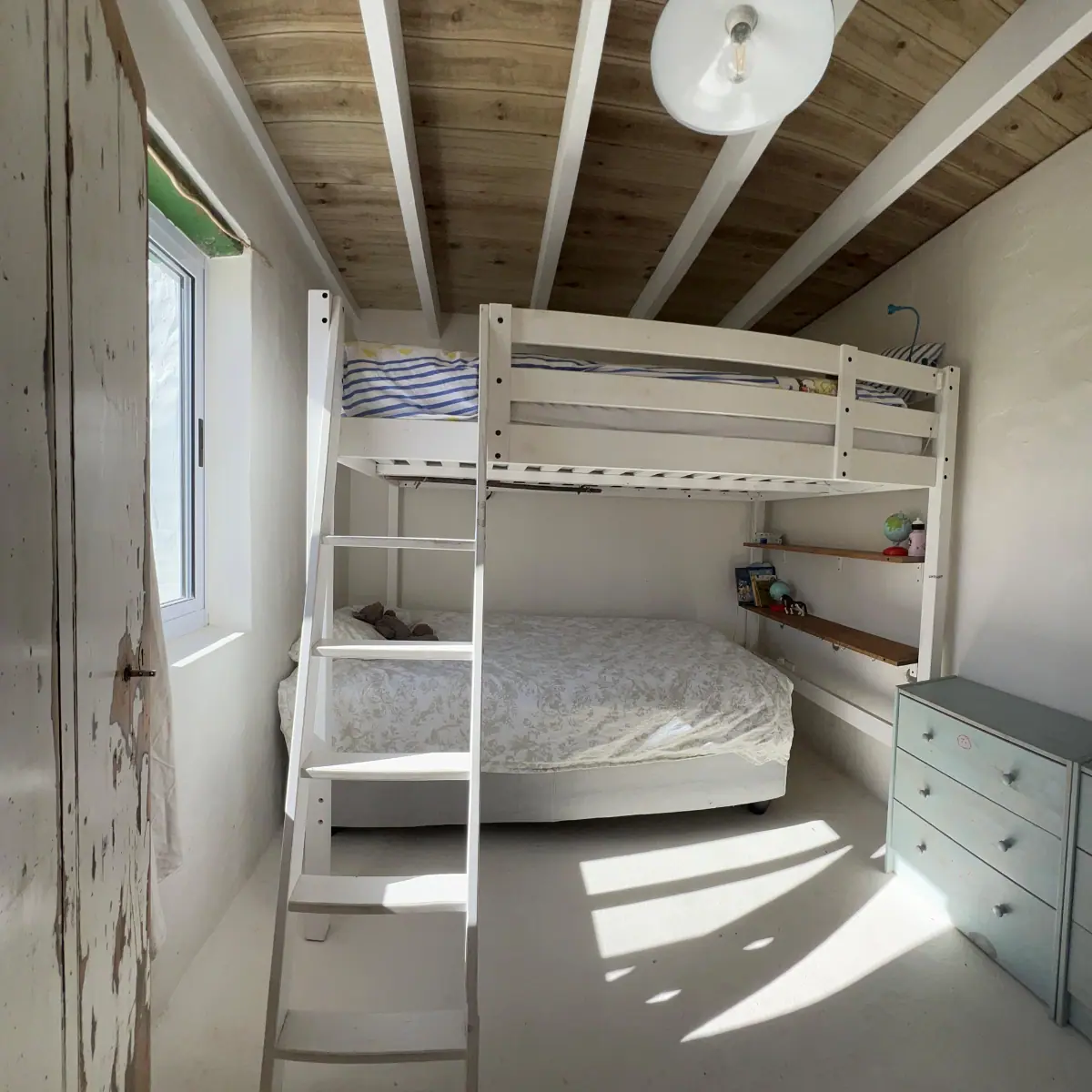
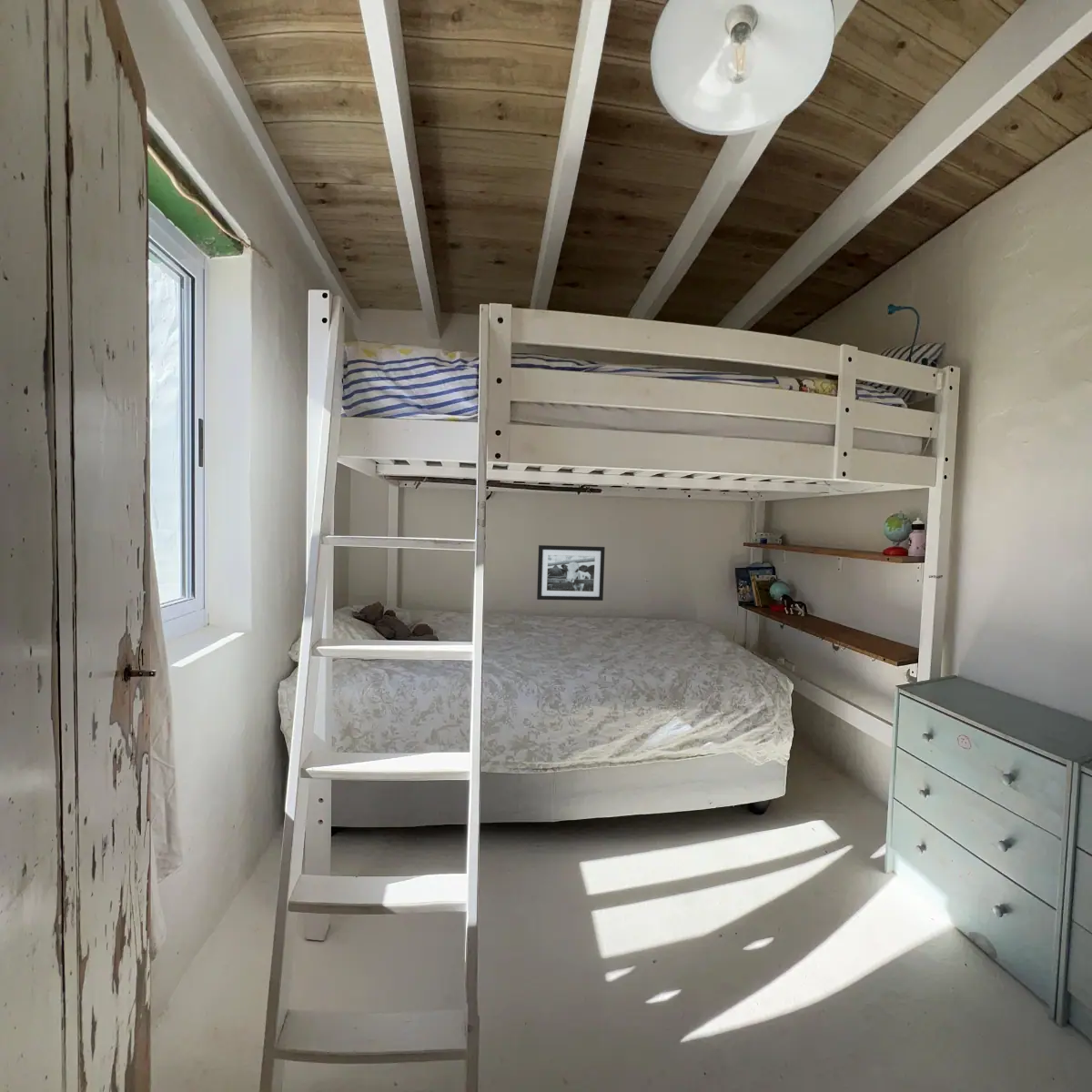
+ picture frame (571, 572)
